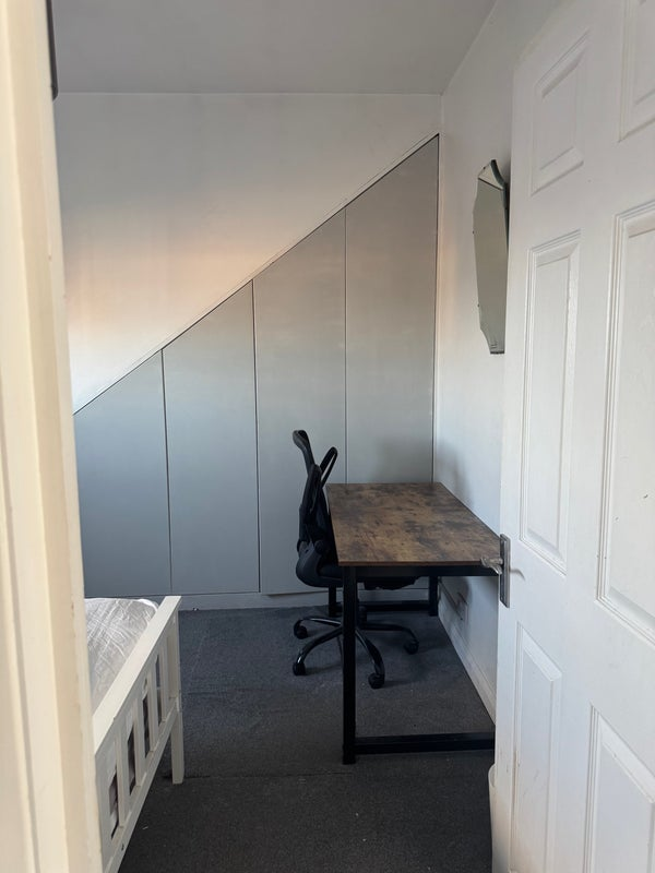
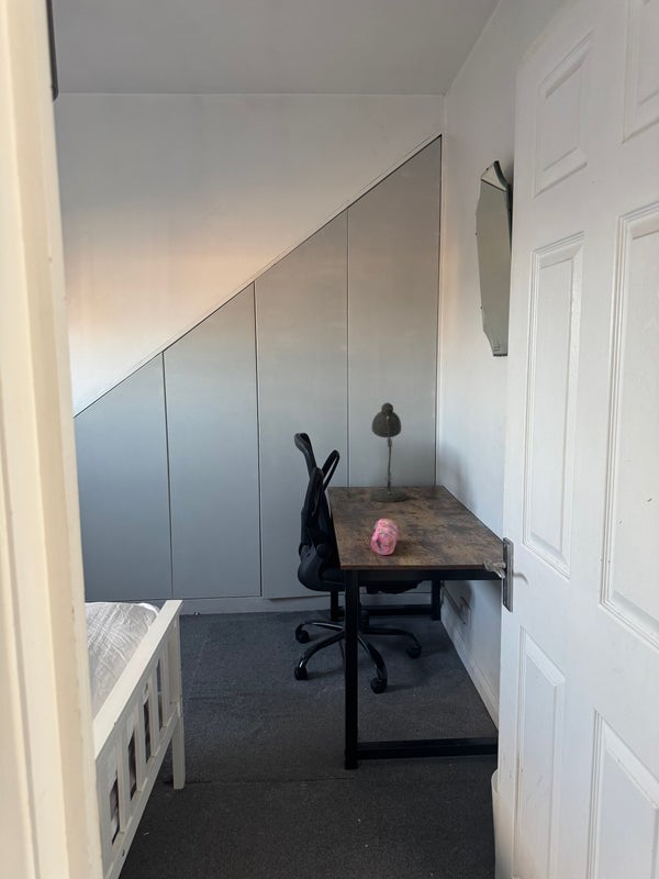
+ desk lamp (389, 450)
+ pencil case (384, 535)
